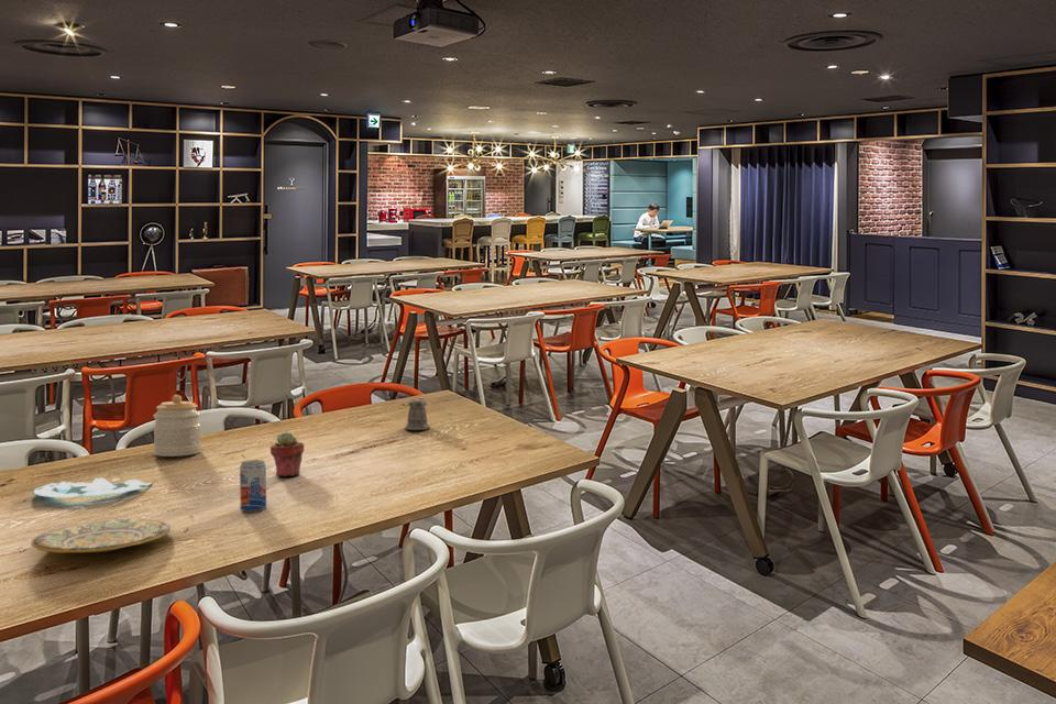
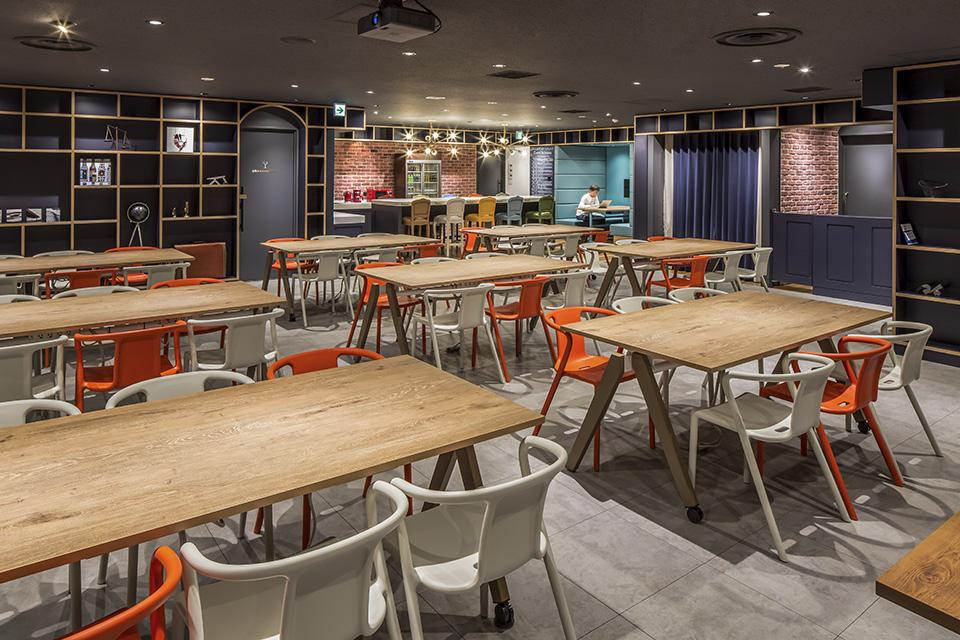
- jar (177, 424)
- plate (95, 481)
- potted succulent (287, 453)
- plate (103, 540)
- pepper shaker (415, 413)
- beverage can (253, 484)
